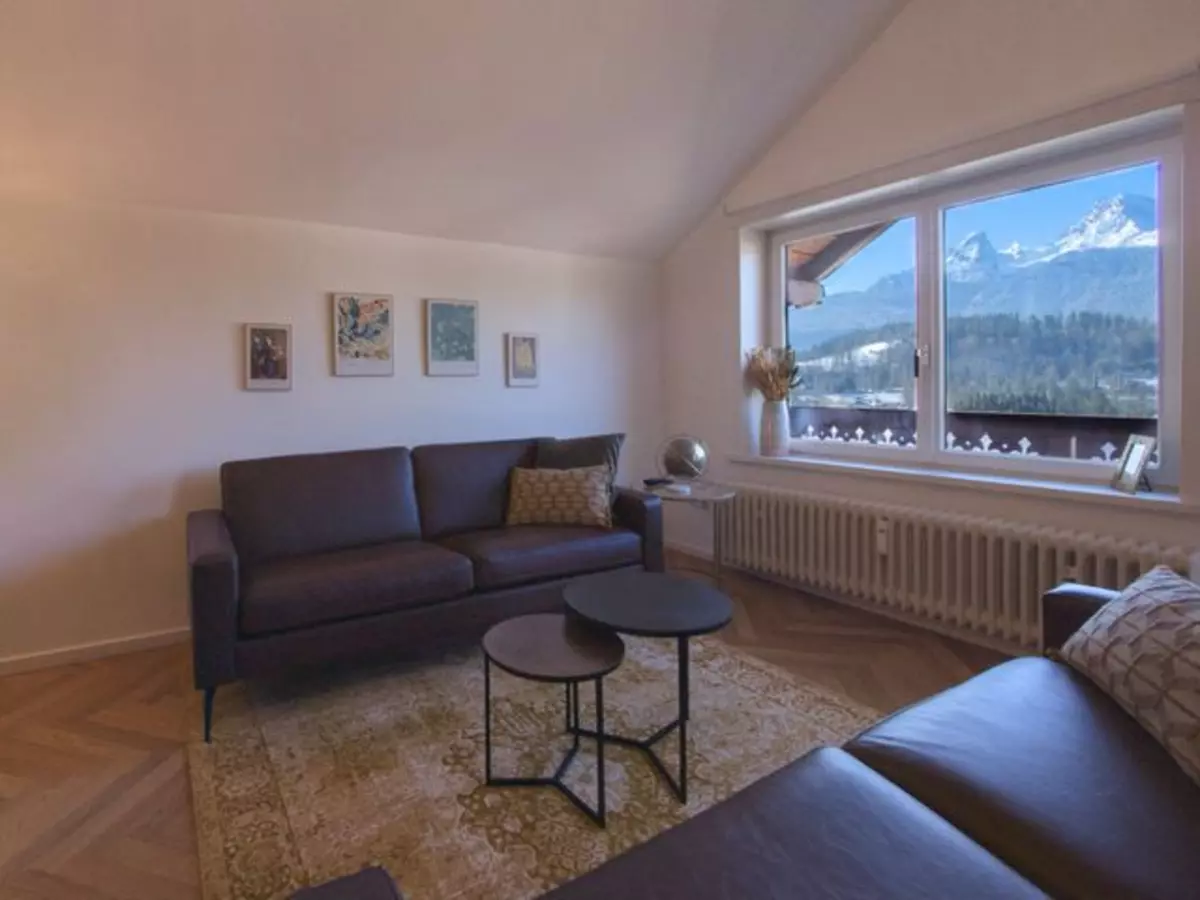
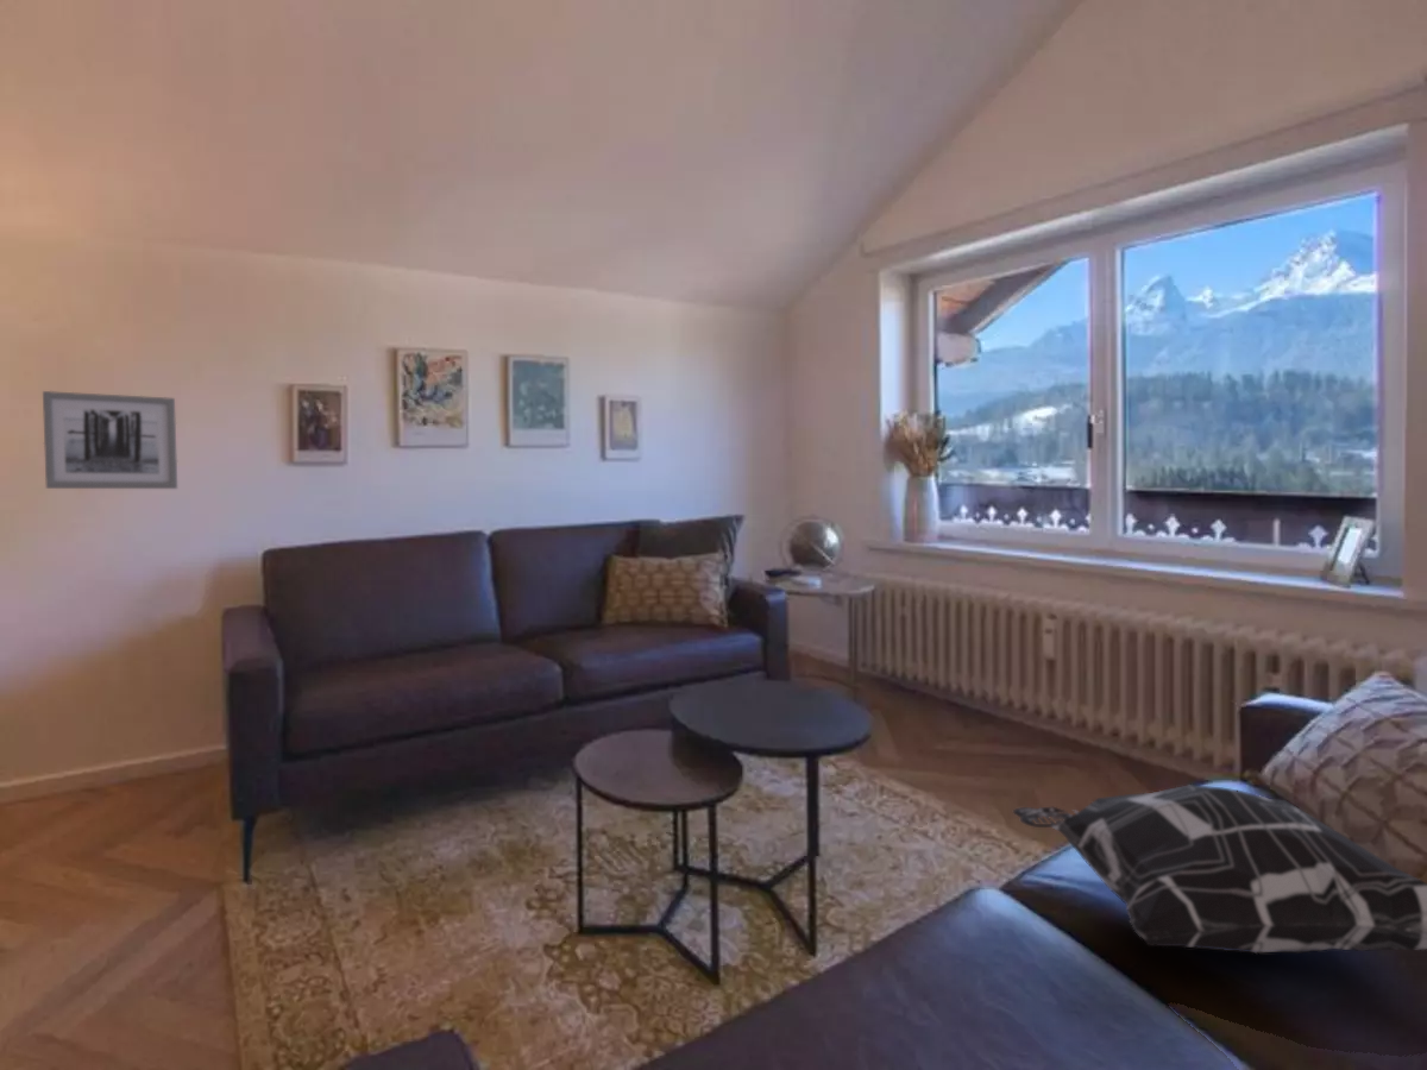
+ decorative pillow (1215, 861)
+ wall art (112, 441)
